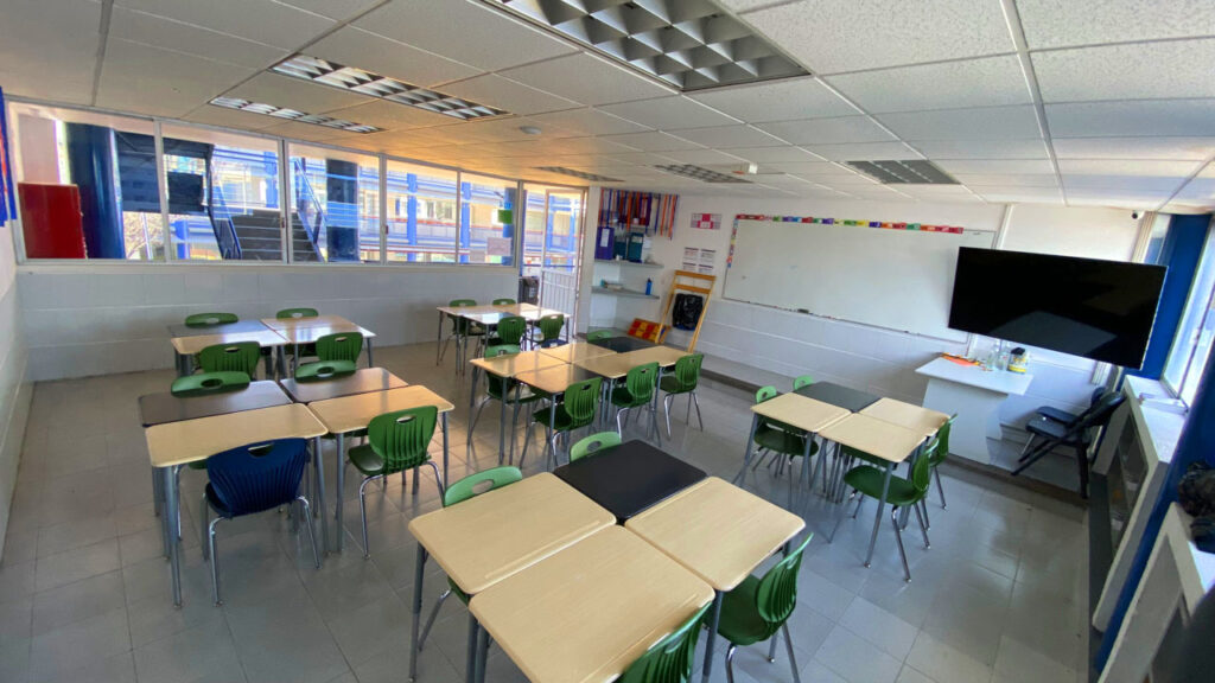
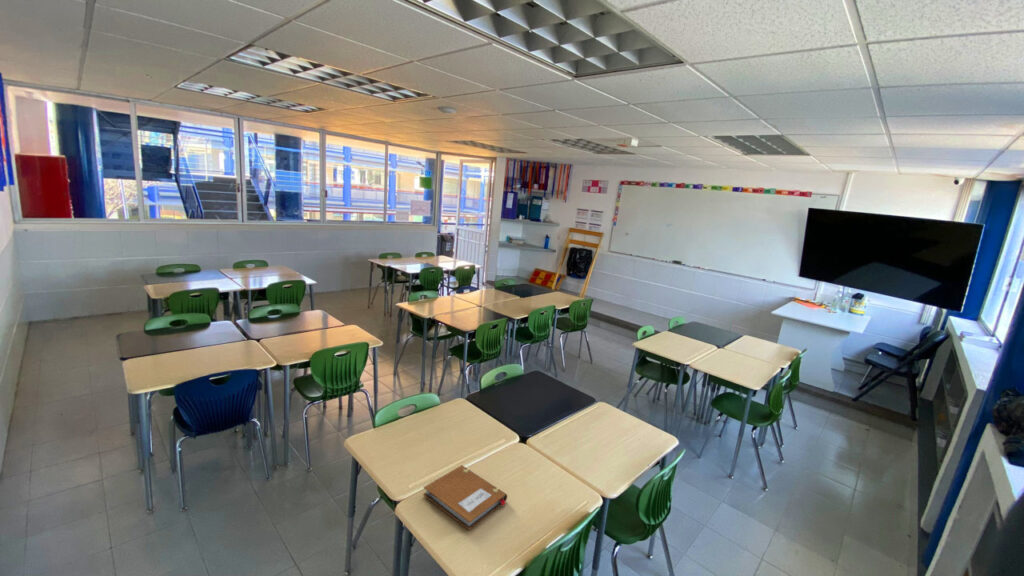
+ notebook (467, 494)
